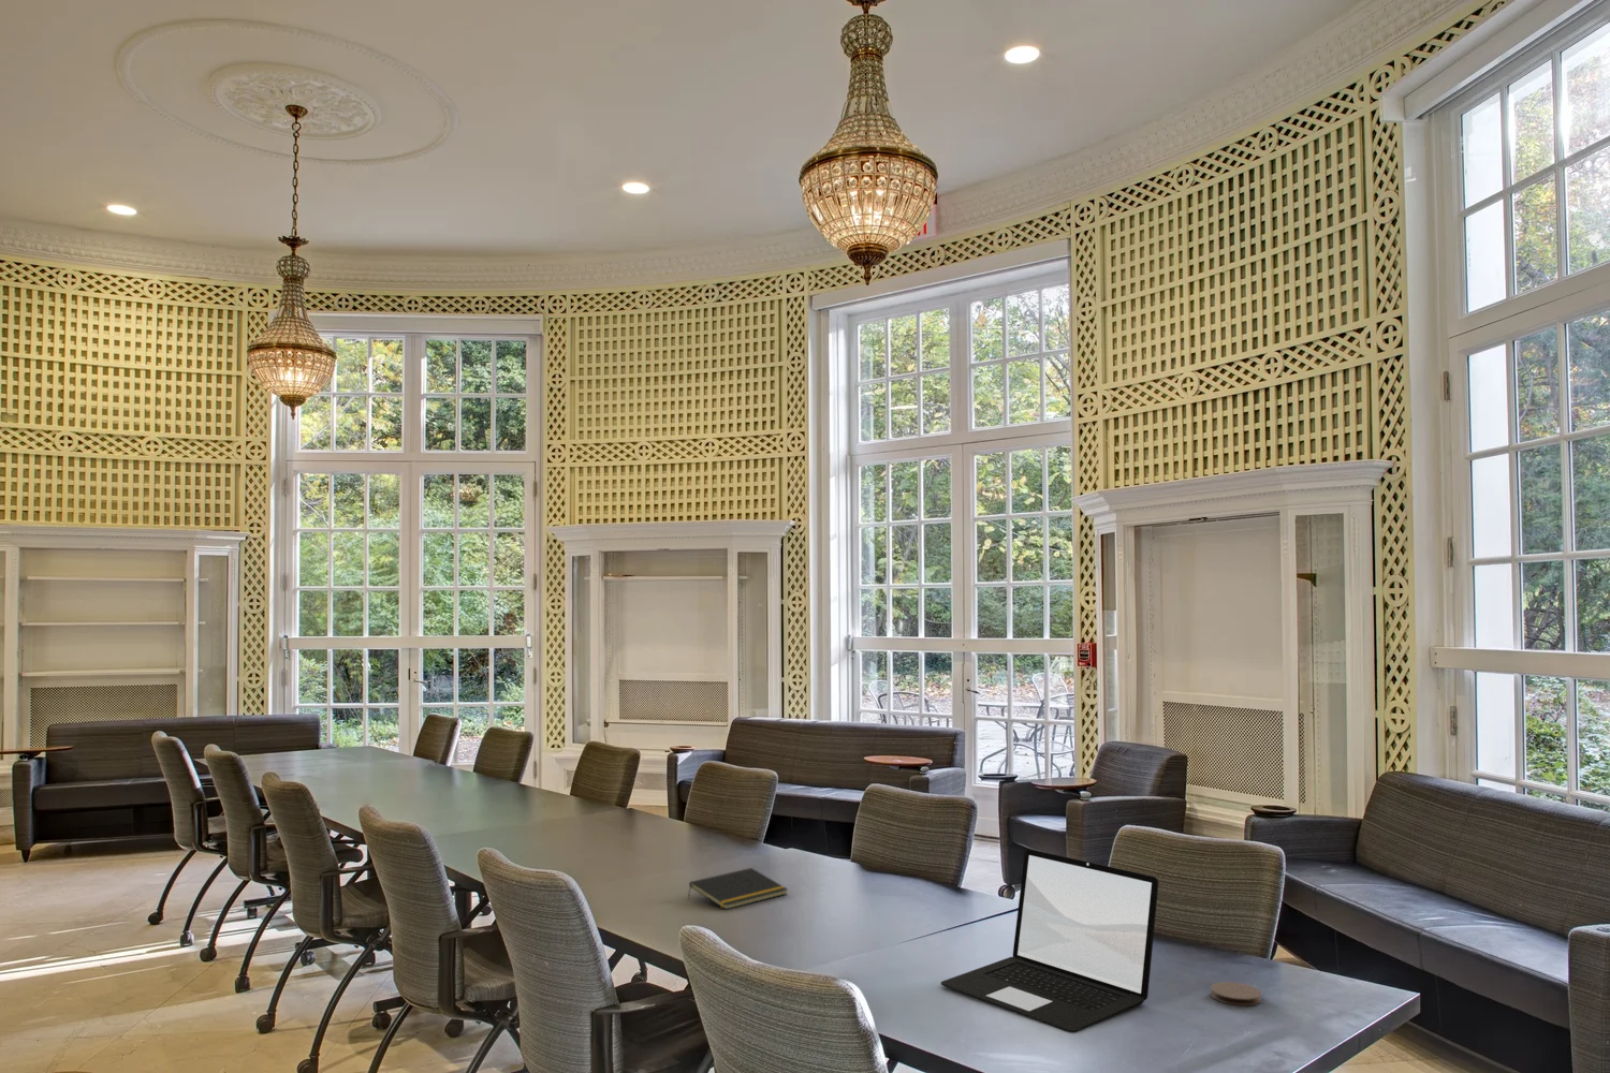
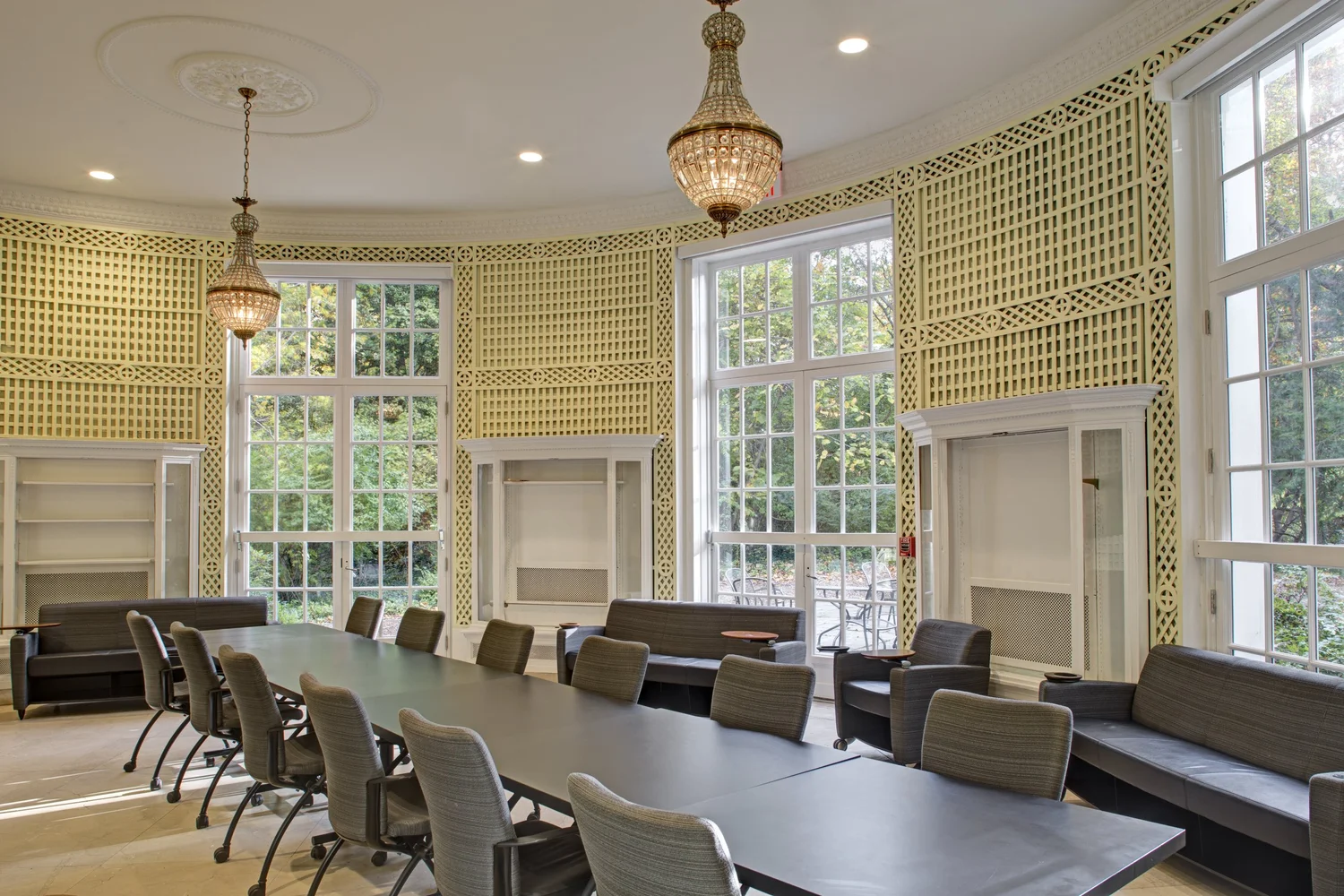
- laptop (1047, 933)
- notepad (738, 887)
- coaster (1235, 994)
